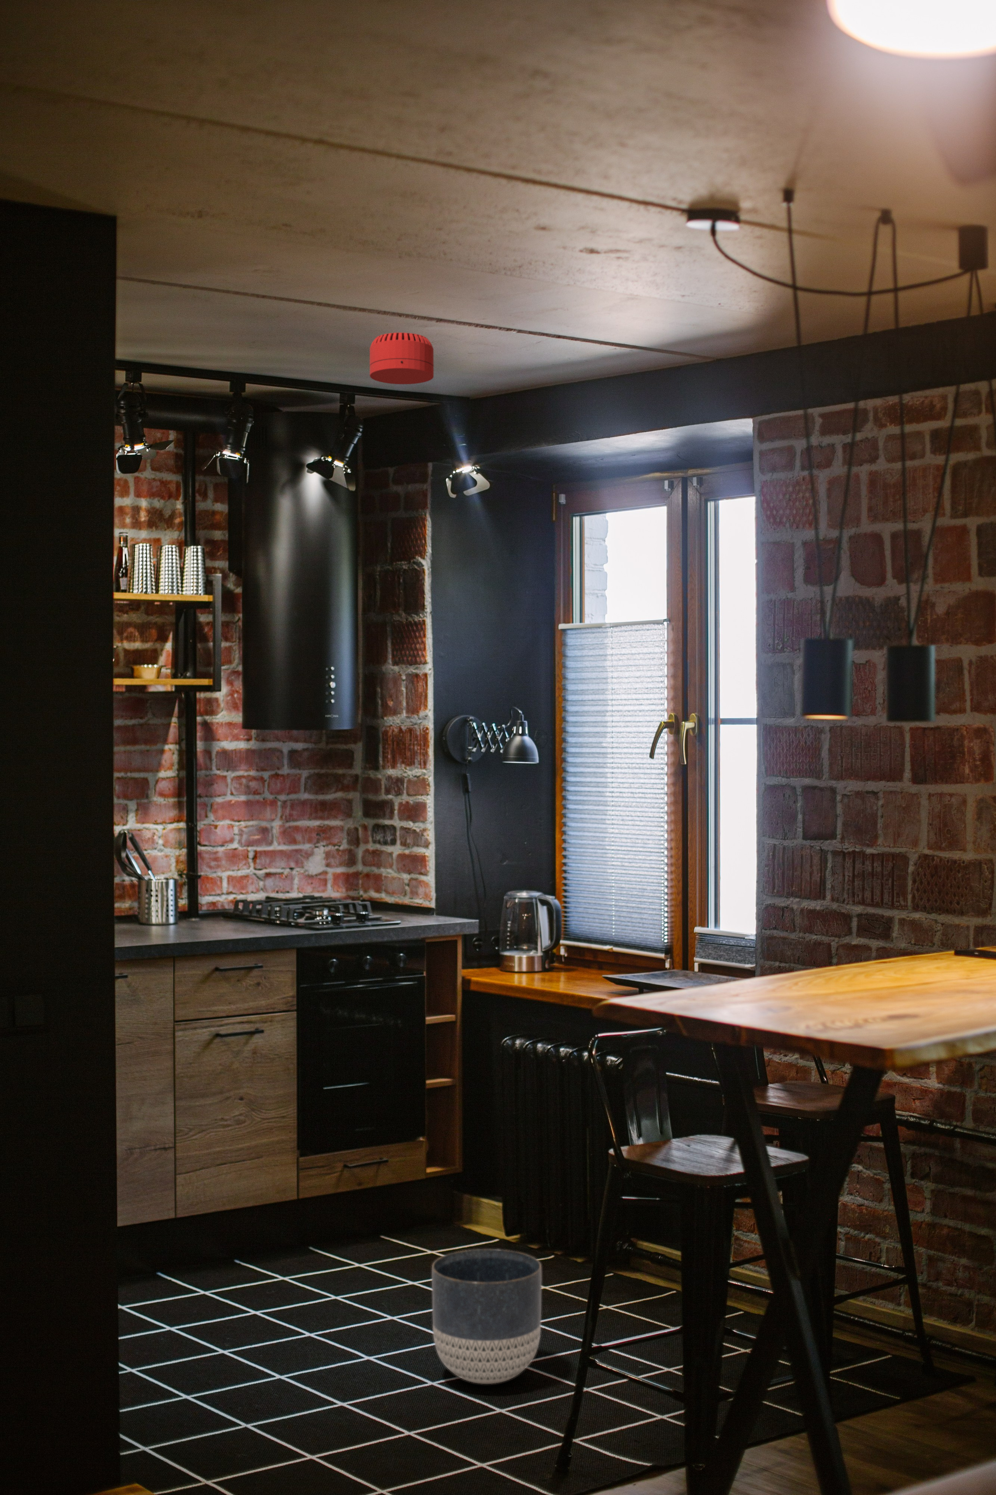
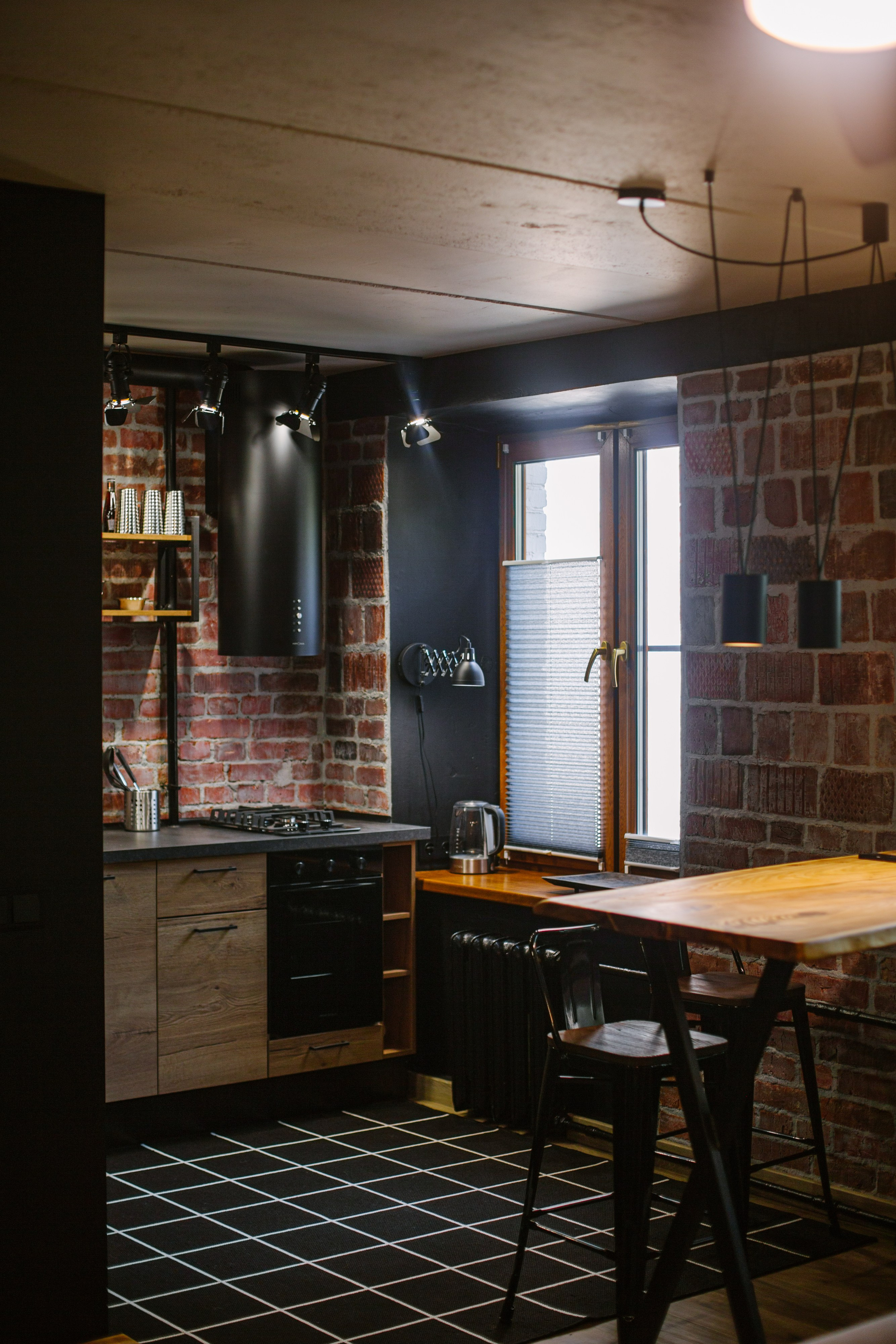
- smoke detector (401, 357)
- planter (487, 1321)
